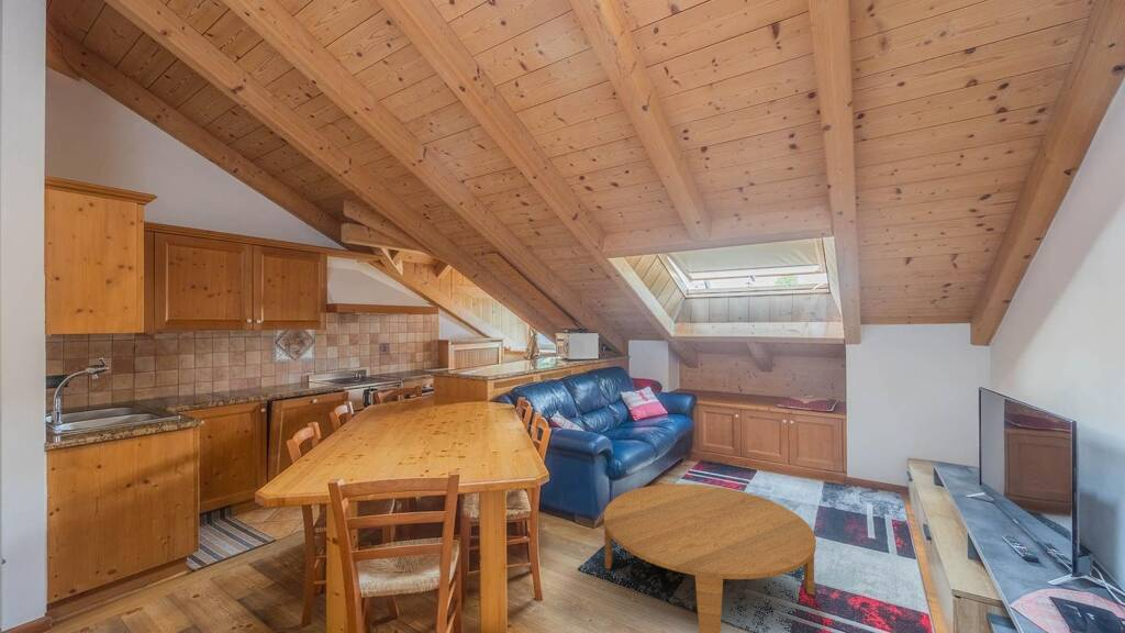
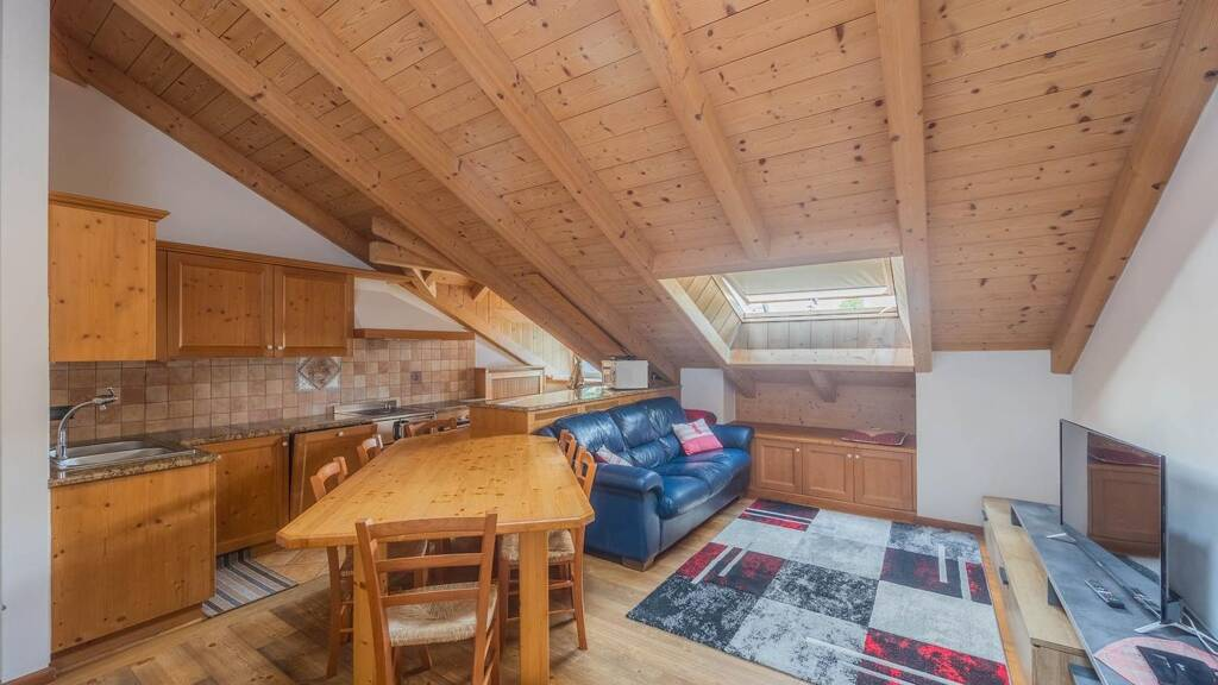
- coffee table (703, 547)
